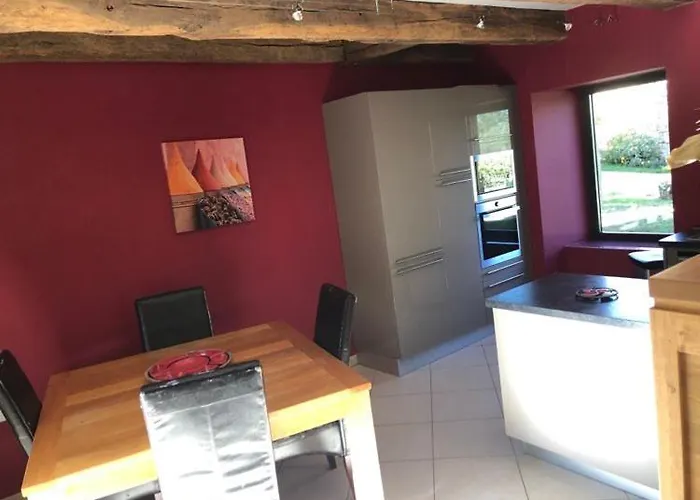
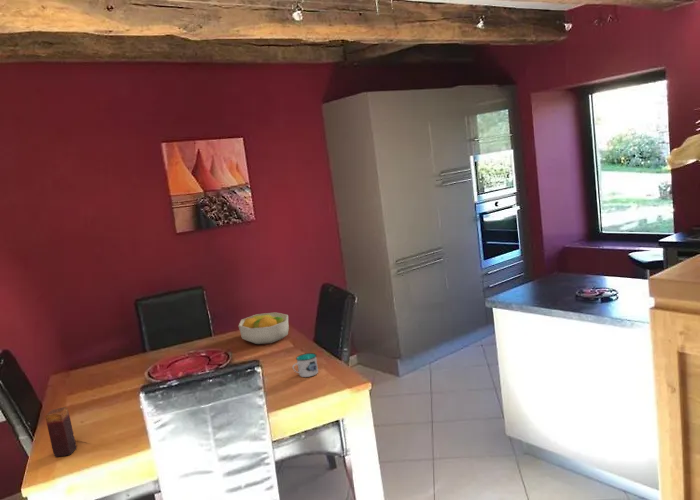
+ mug (305, 365)
+ fruit bowl (264, 325)
+ candle (60, 431)
